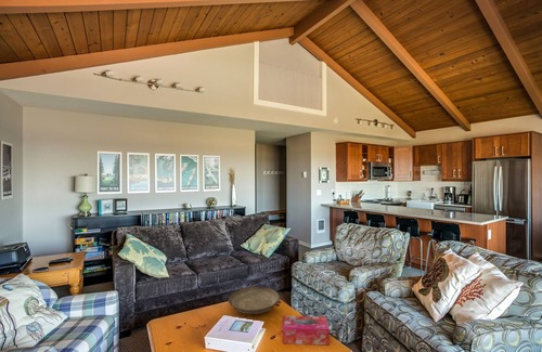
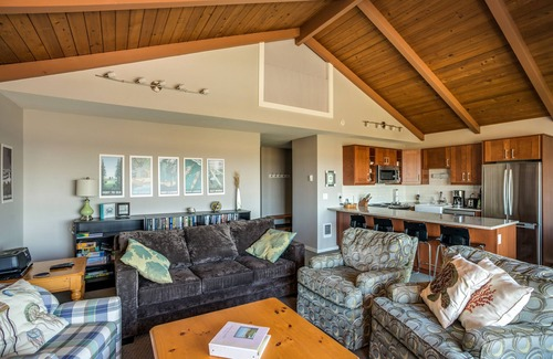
- decorative bowl (254, 303)
- tissue box (305, 329)
